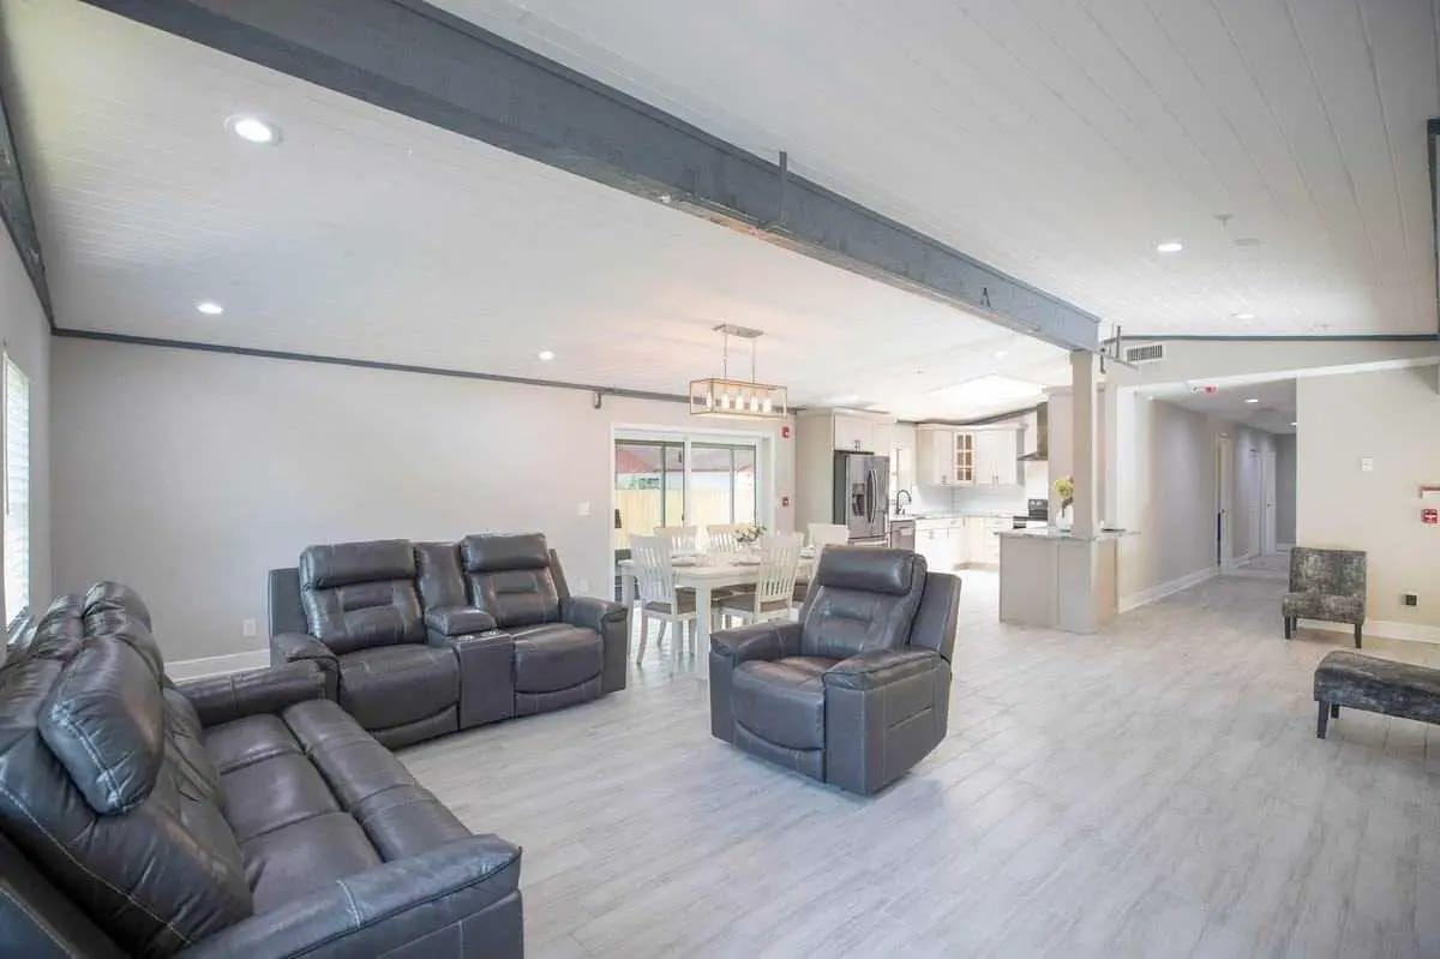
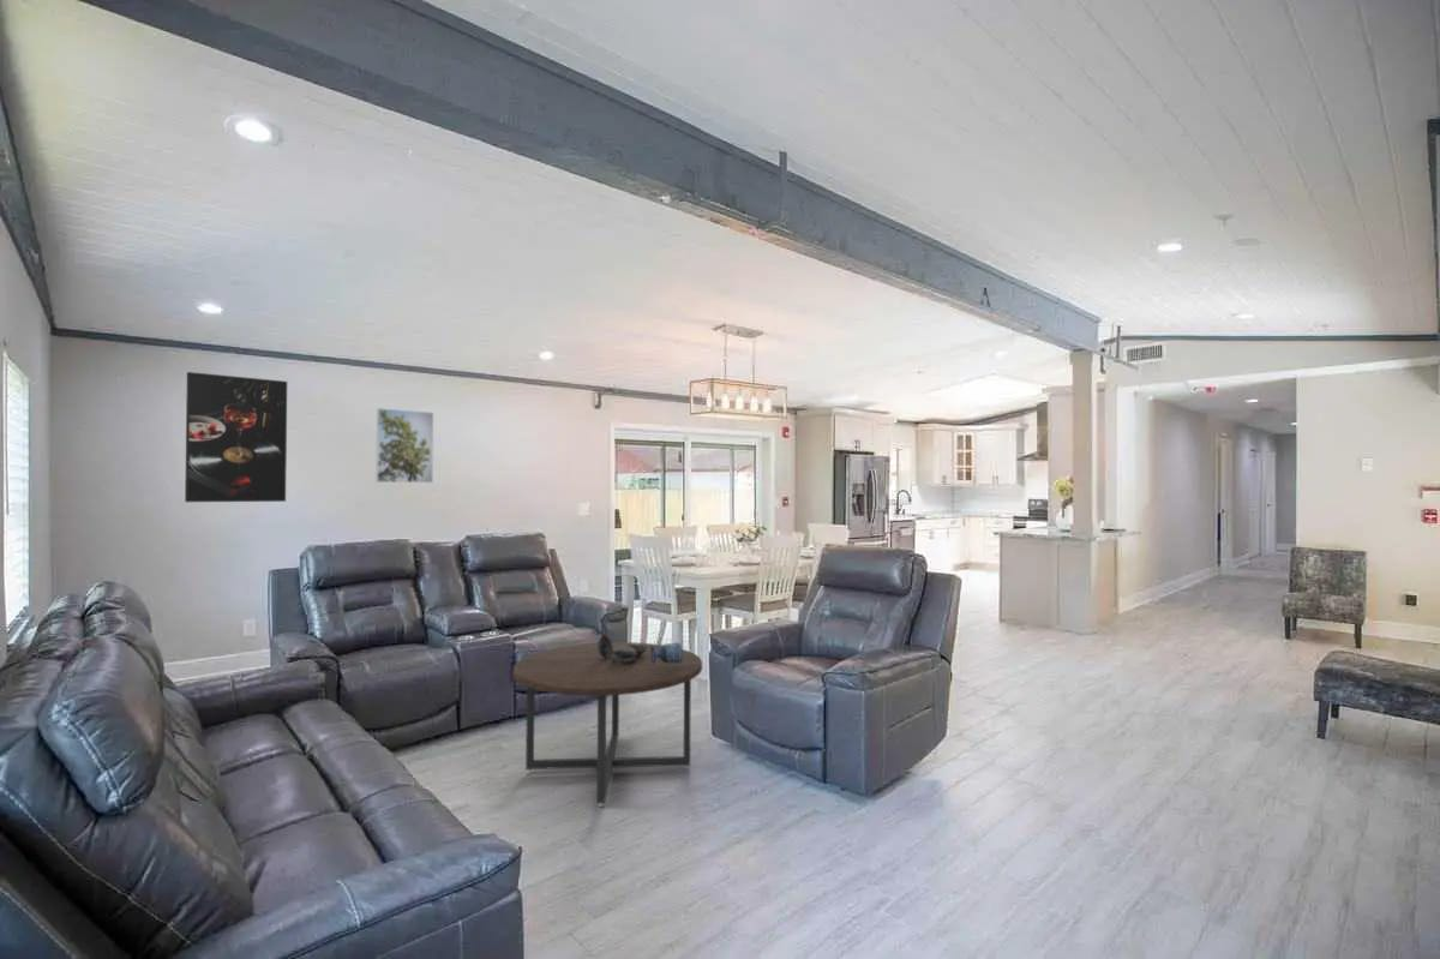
+ vase (668, 651)
+ coffee table (612, 715)
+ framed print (238, 439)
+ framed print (404, 446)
+ decorative bowl (623, 647)
